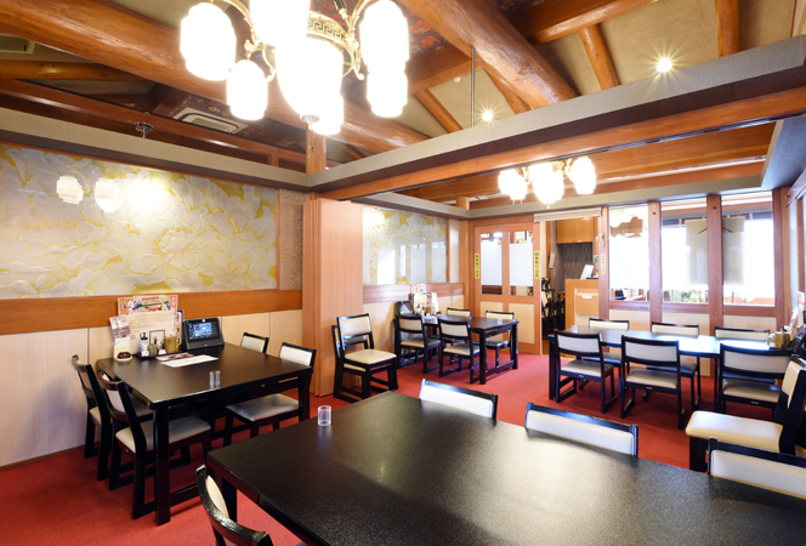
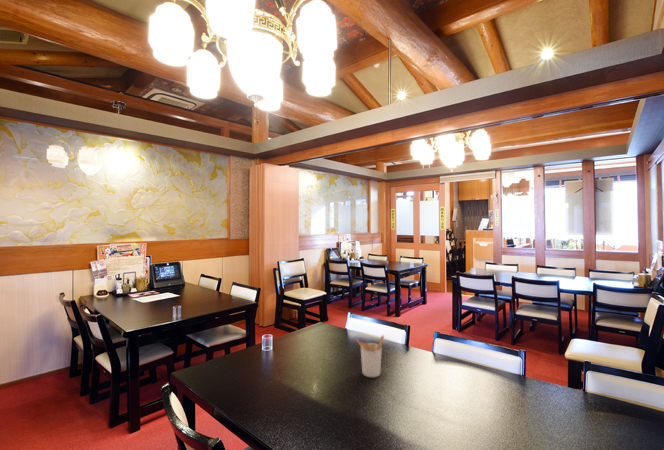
+ utensil holder (370, 355)
